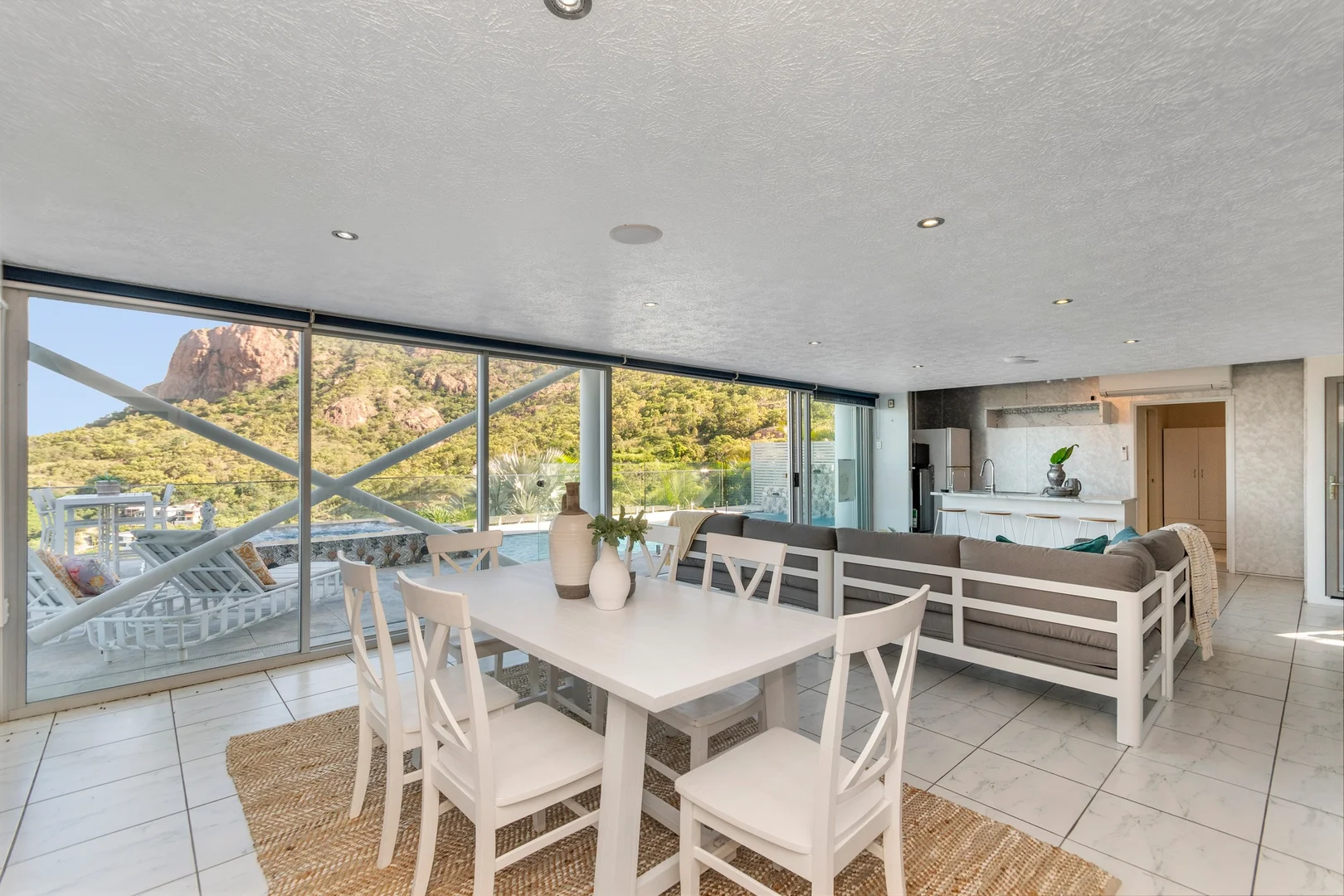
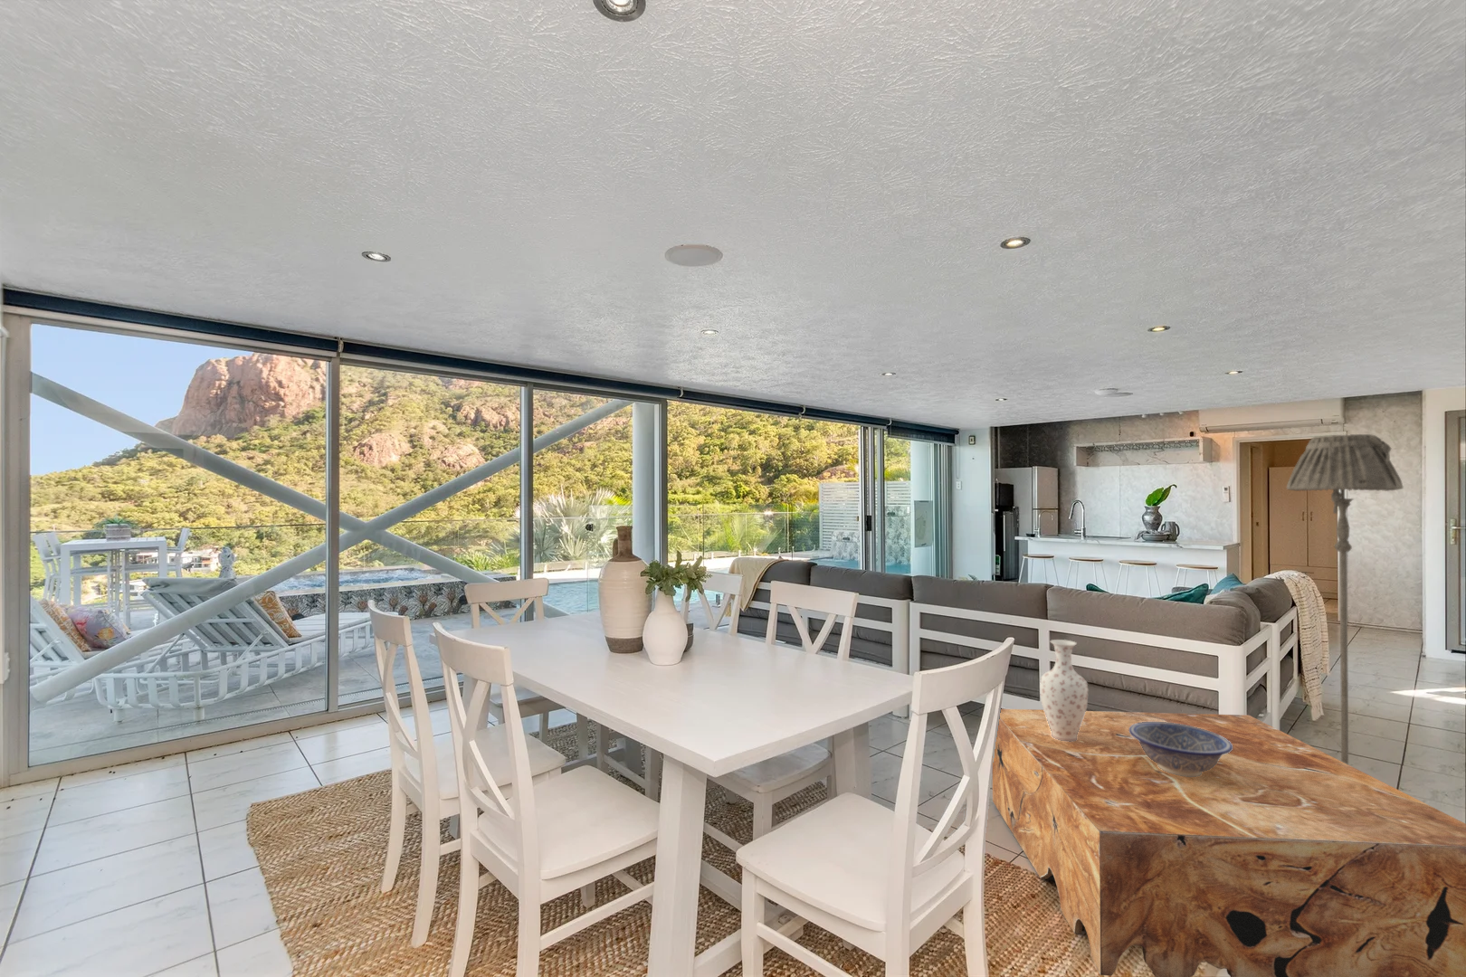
+ vase (1064, 688)
+ floor lamp (1343, 628)
+ decorative bowl (1179, 751)
+ coffee table (1189, 819)
